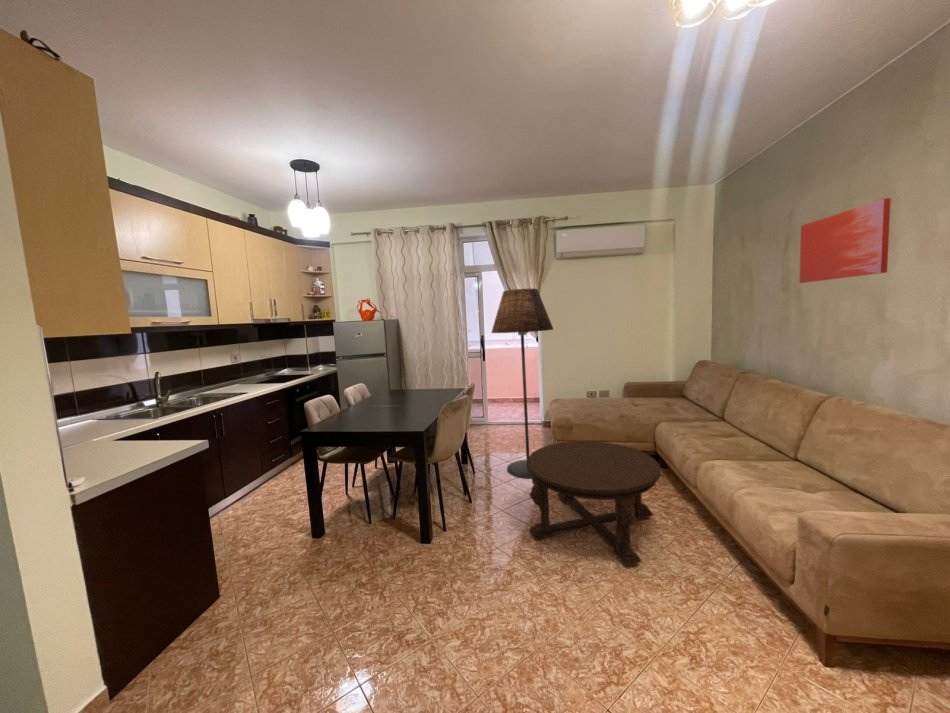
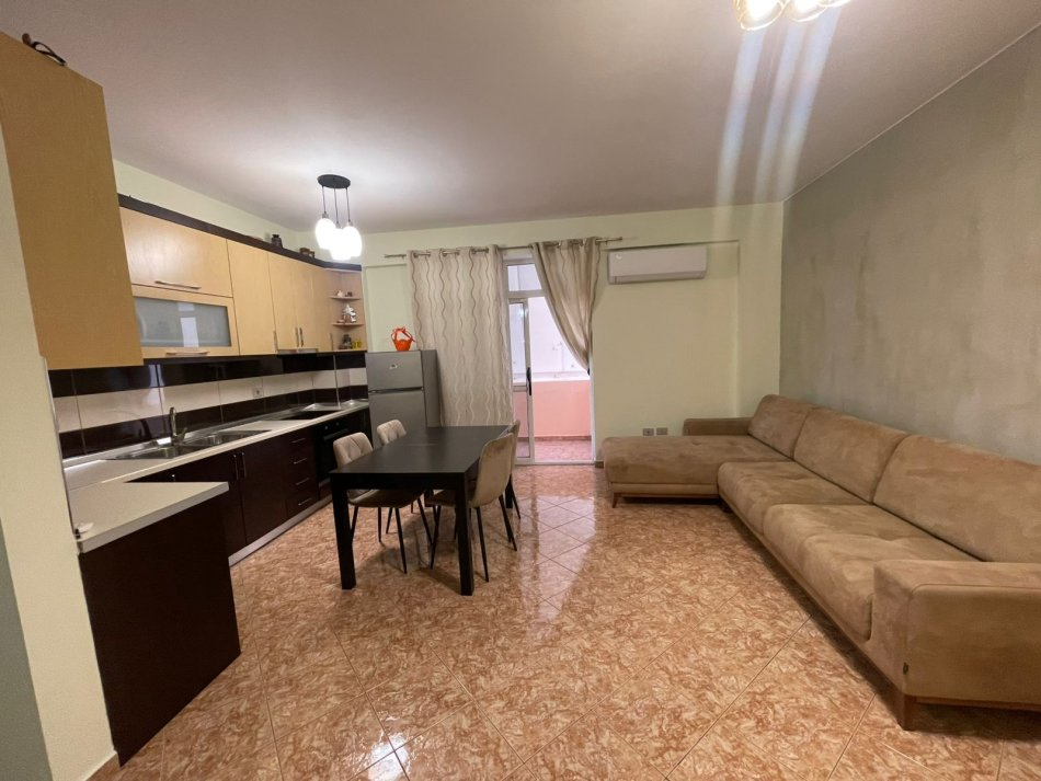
- wall art (838, 246)
- coffee table (591, 493)
- floor lamp (524, 381)
